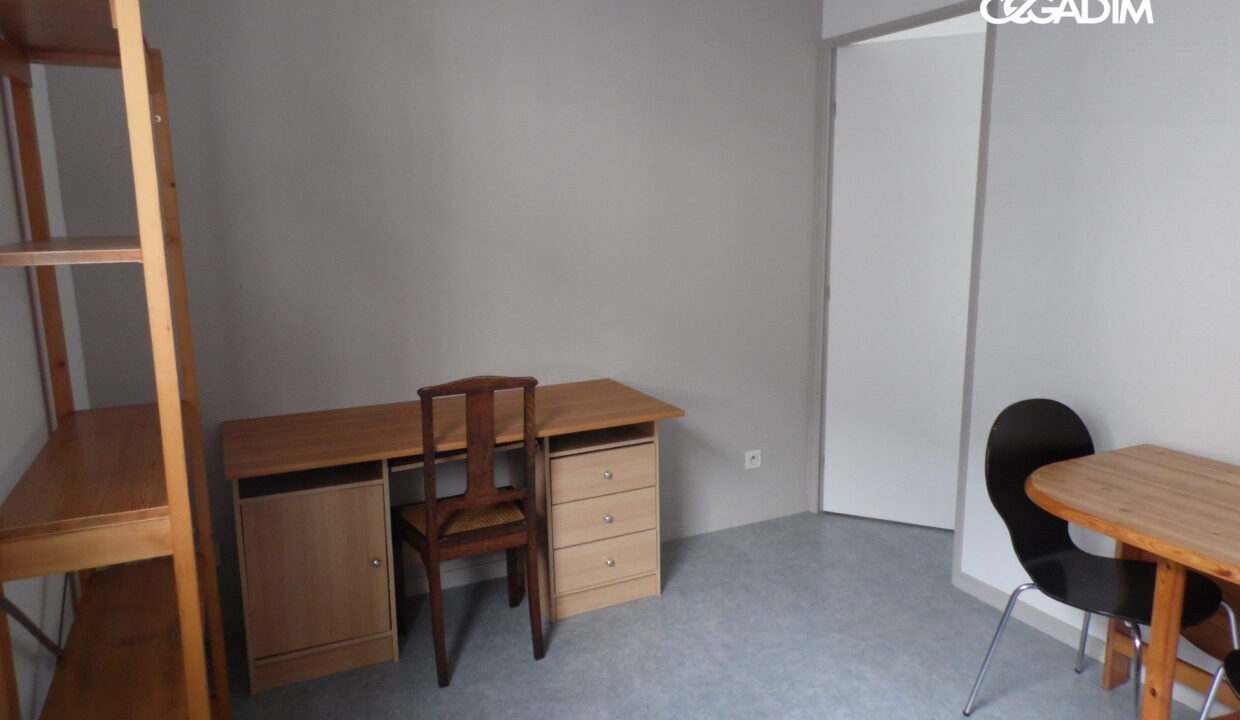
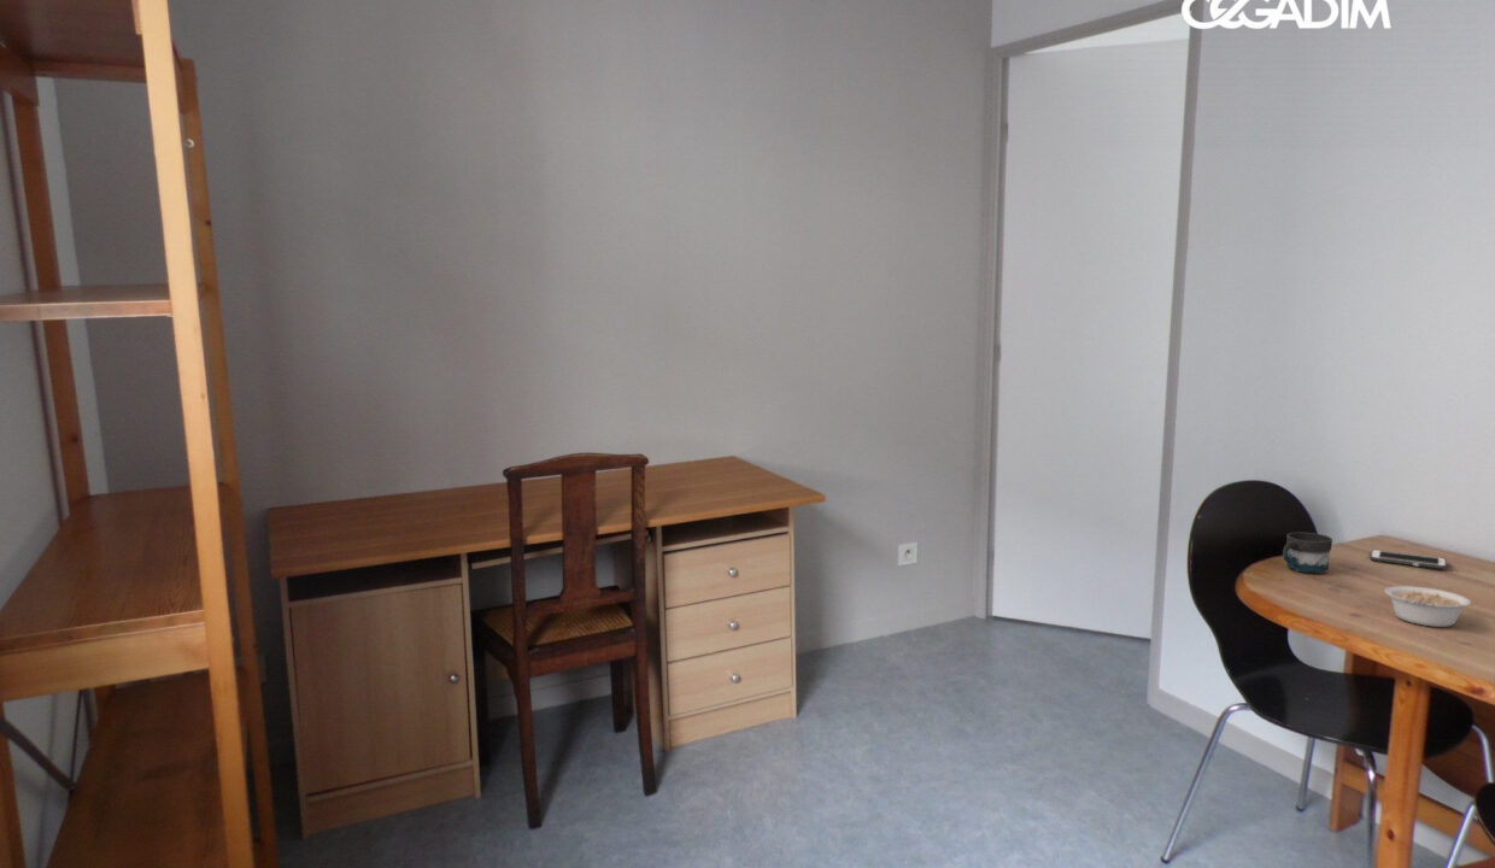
+ legume (1429, 605)
+ mug (1307, 553)
+ cell phone (1407, 559)
